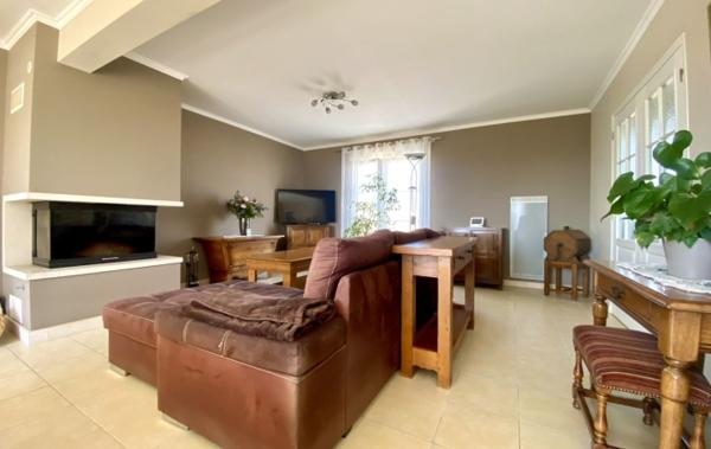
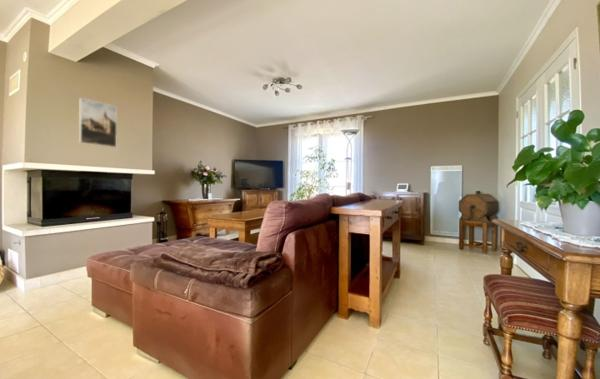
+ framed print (98, 123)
